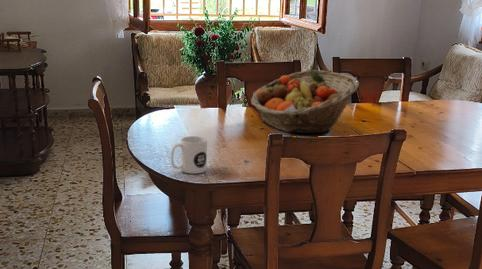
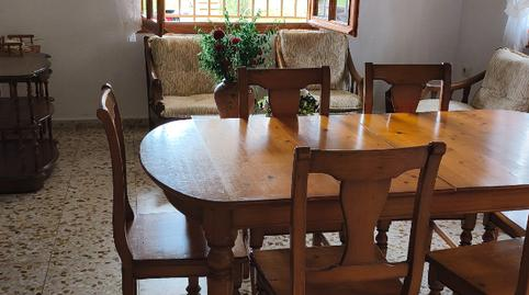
- mug (188, 155)
- fruit basket (302, 99)
